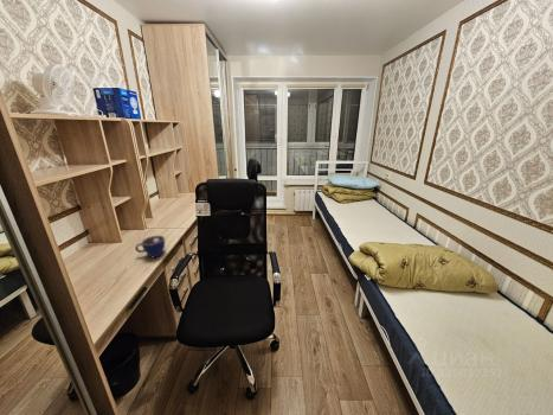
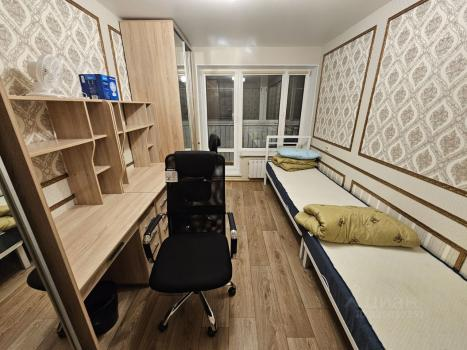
- cup (150, 247)
